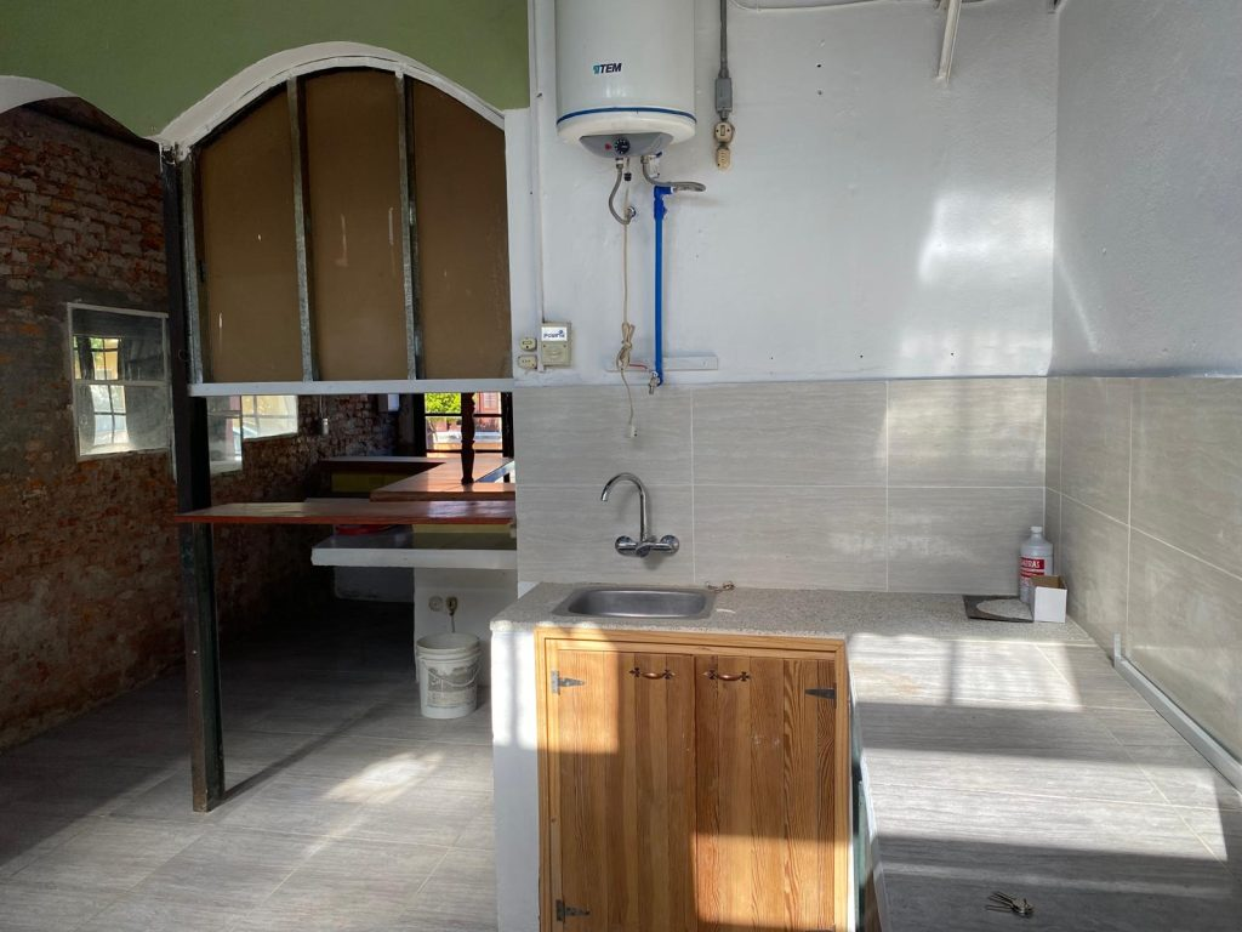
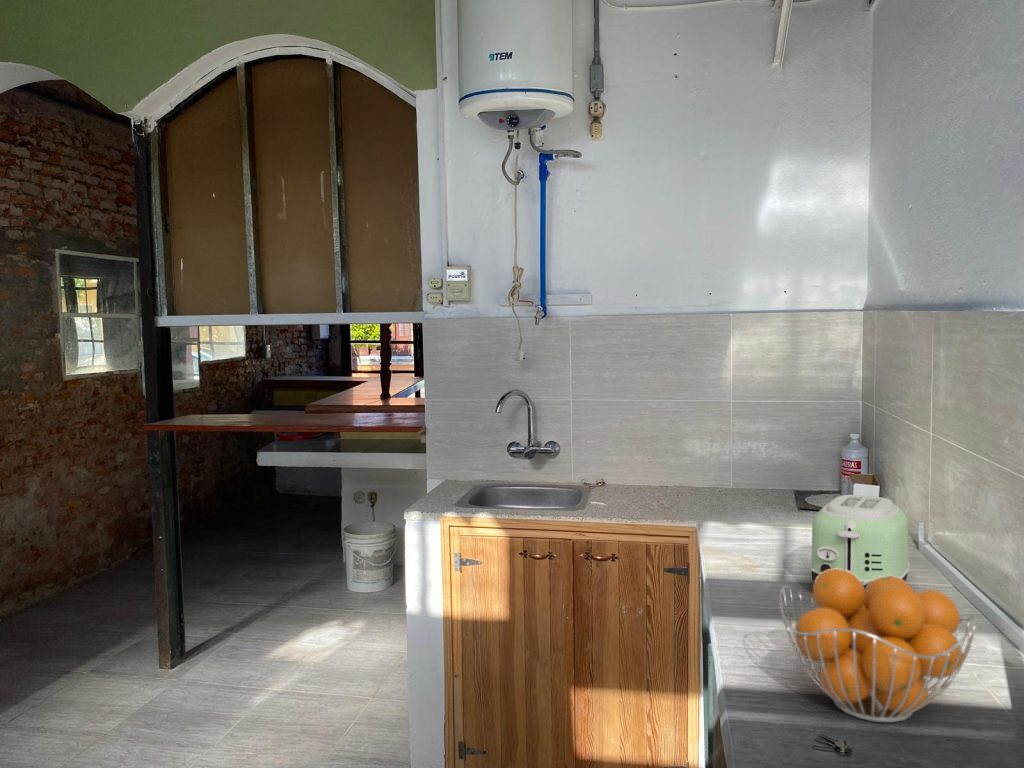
+ fruit basket (873, 641)
+ toaster (859, 546)
